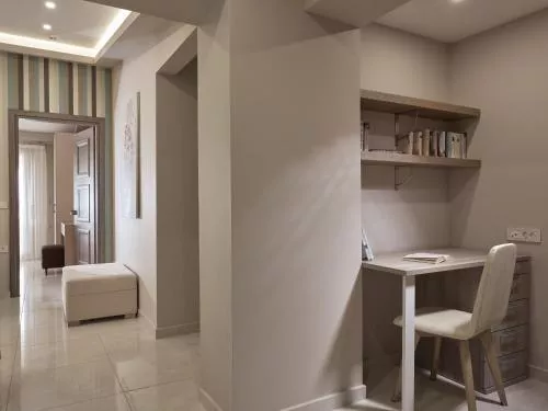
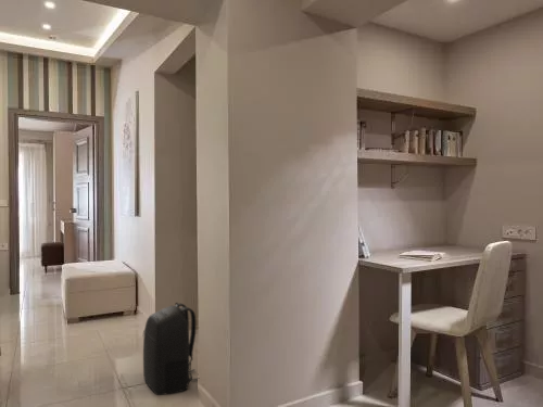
+ backpack (174, 342)
